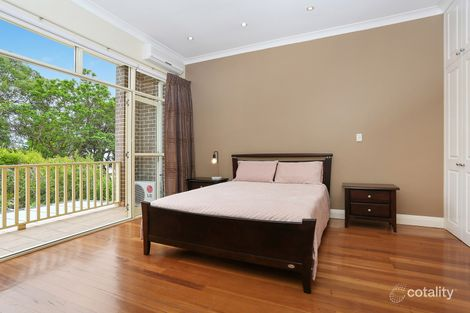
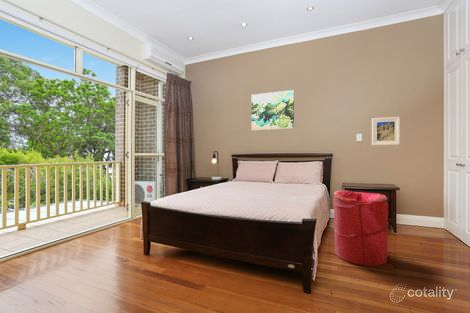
+ wall art (272, 111)
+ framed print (385, 131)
+ laundry hamper (359, 224)
